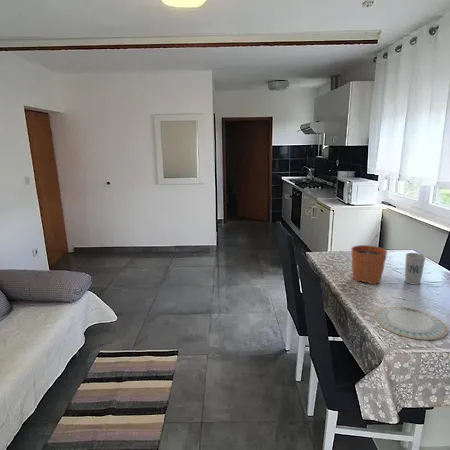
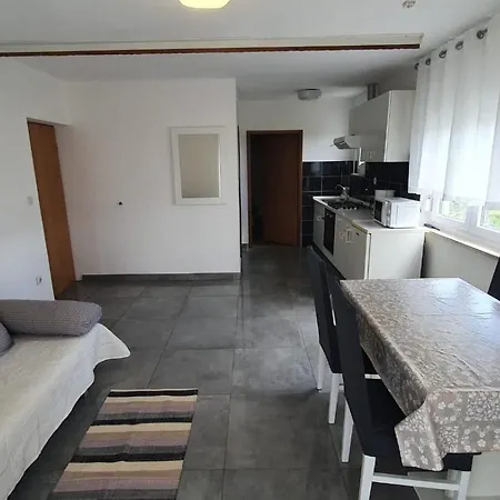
- chinaware (409, 320)
- cup (414, 268)
- plant pot (368, 257)
